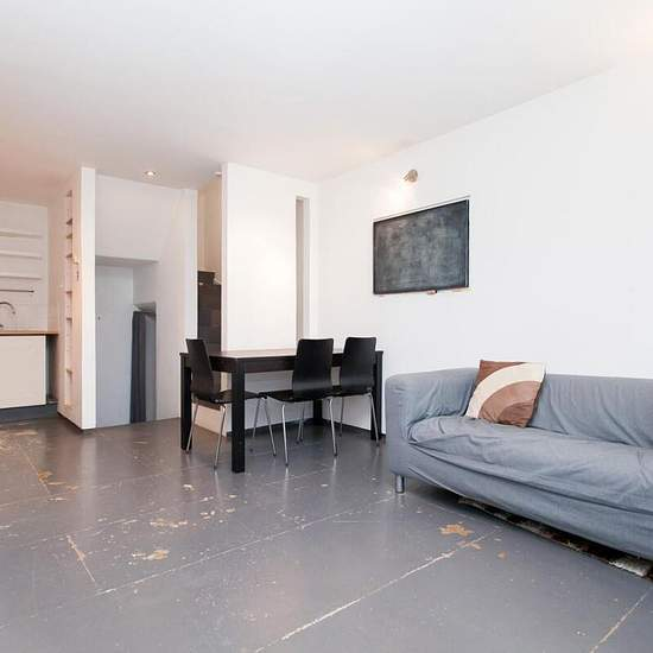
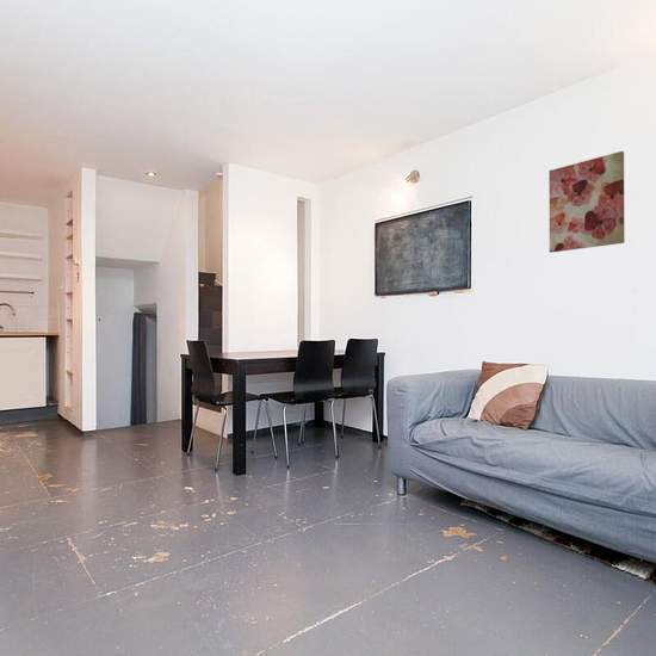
+ wall art (584, 204)
